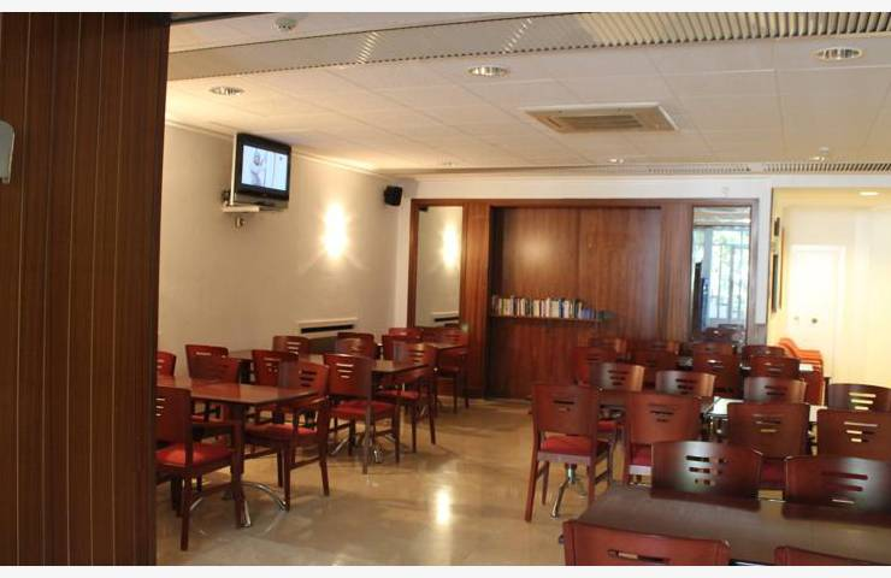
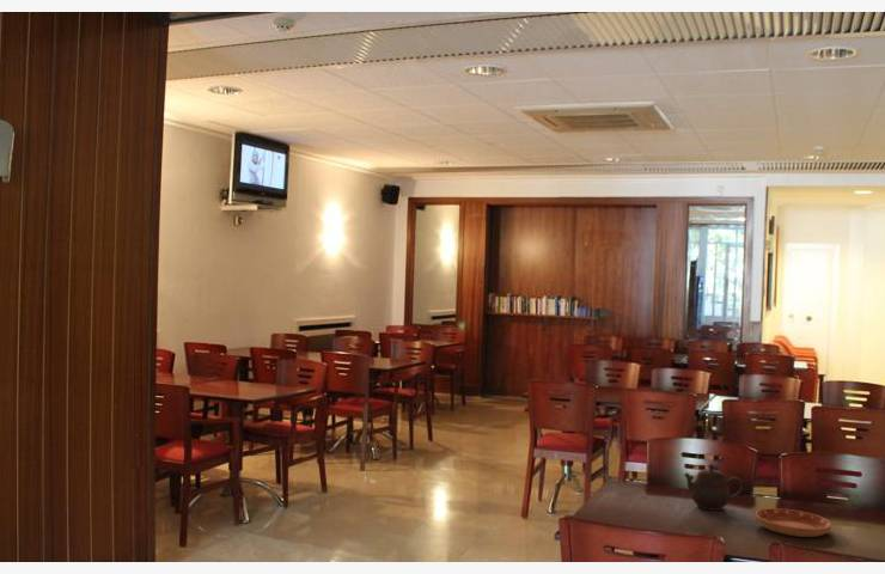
+ teapot (713, 486)
+ saucer (792, 523)
